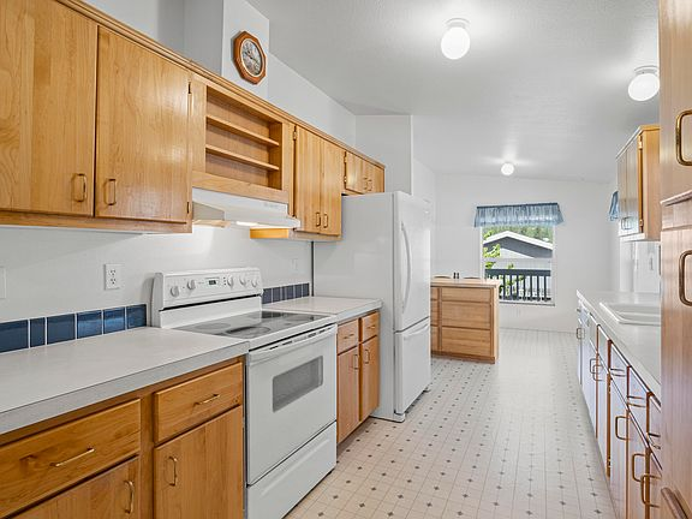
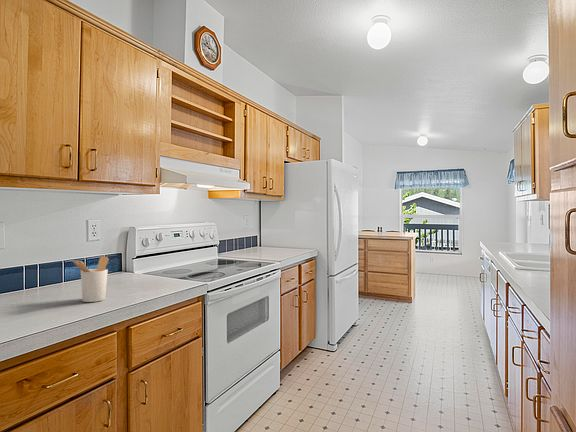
+ utensil holder (88, 278)
